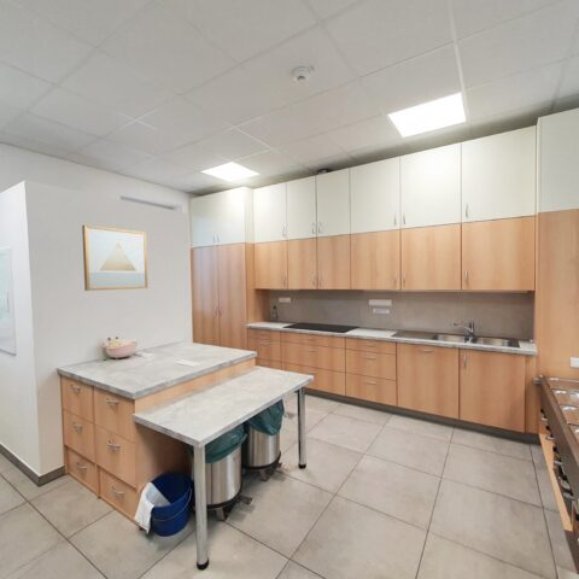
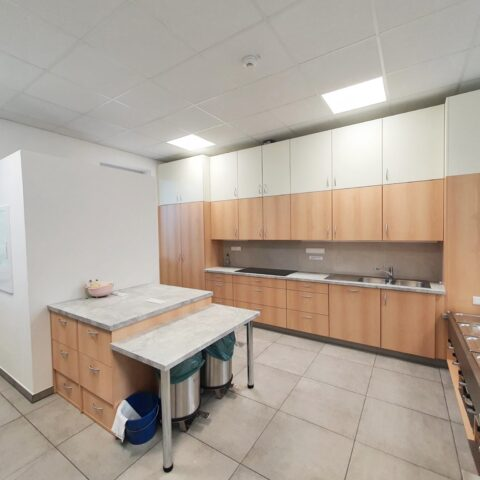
- wall art (117, 259)
